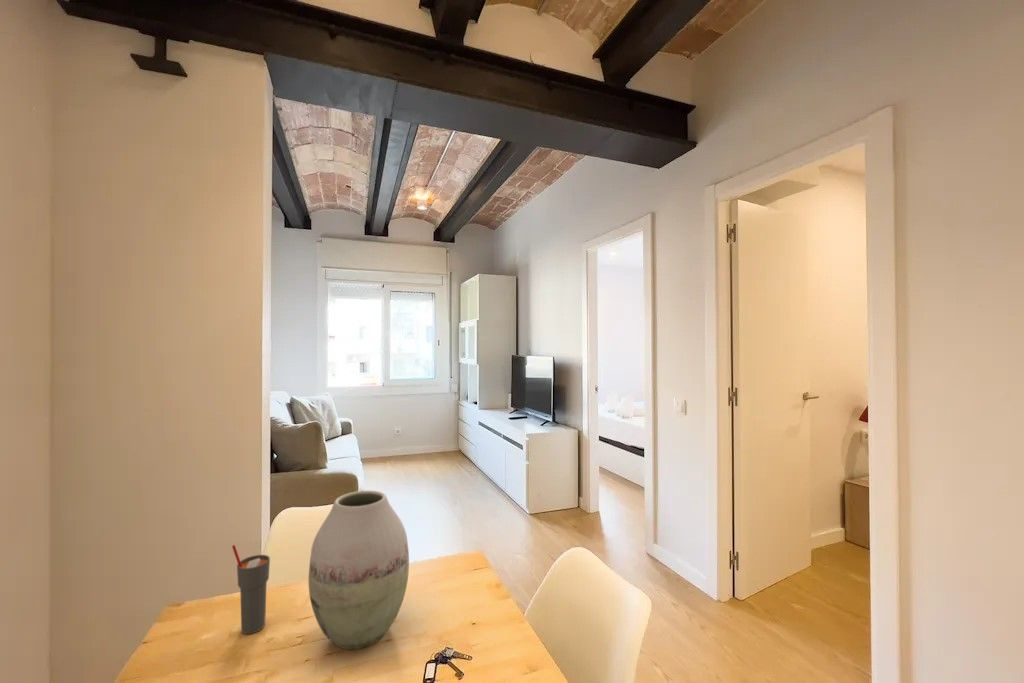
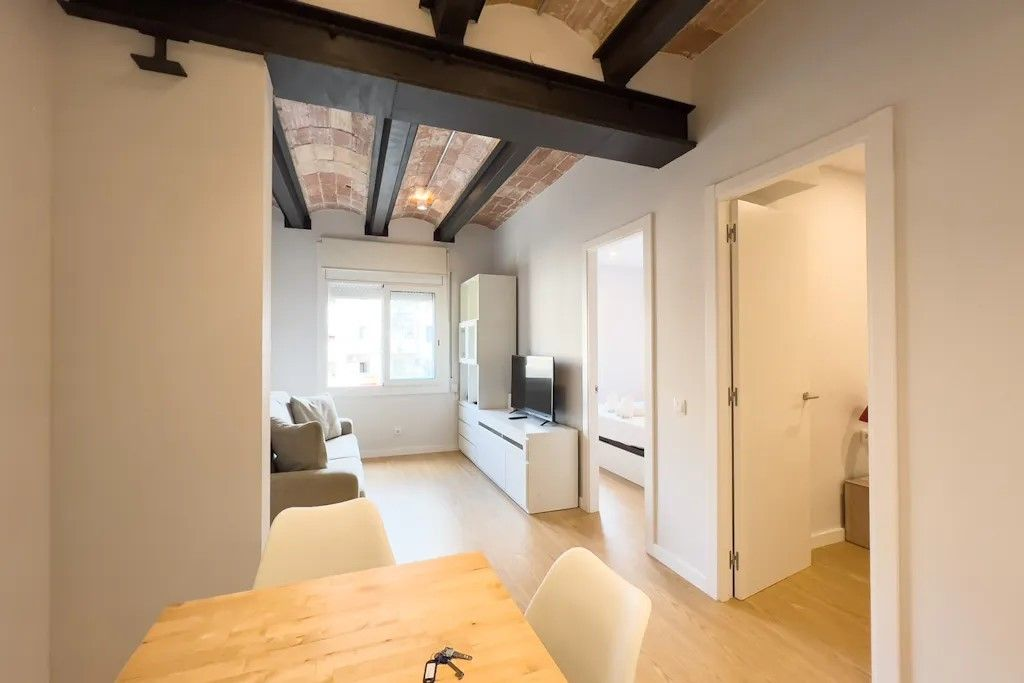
- vase (360, 564)
- cup (252, 583)
